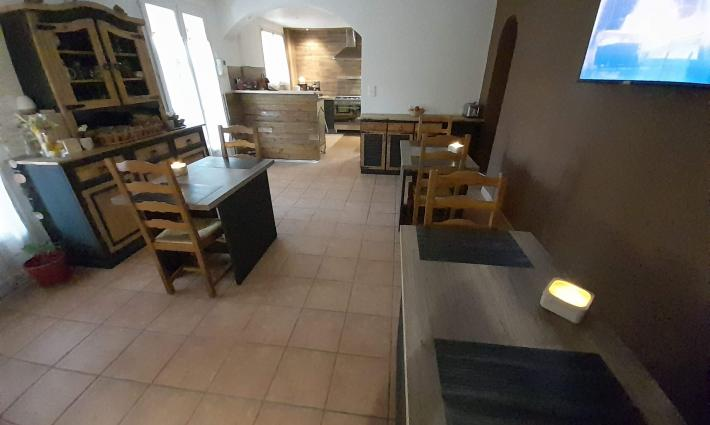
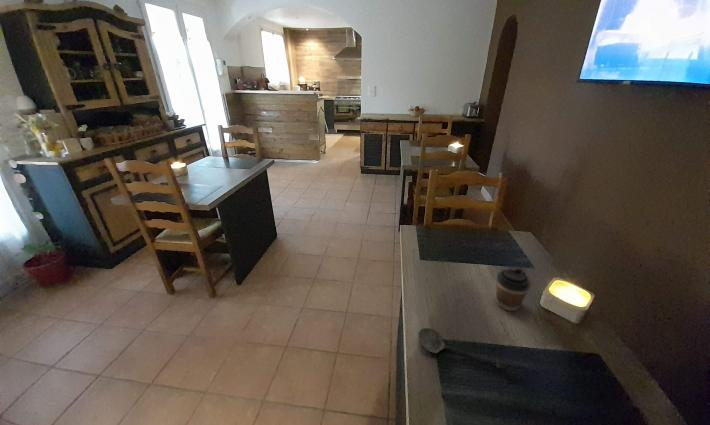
+ coffee cup (511, 288)
+ spoon (460, 351)
